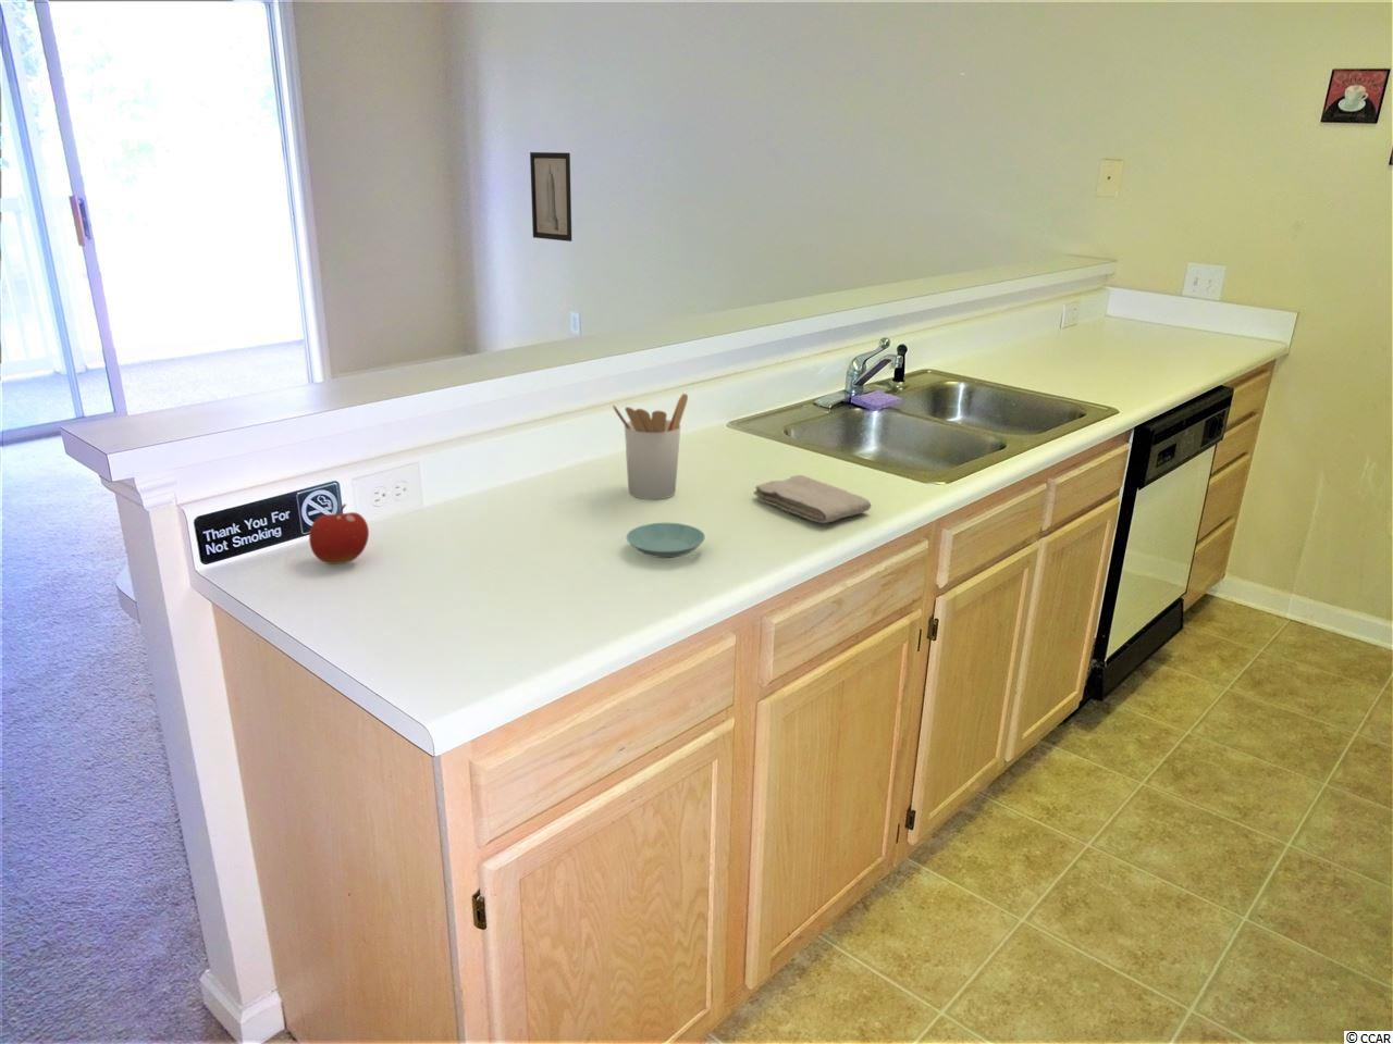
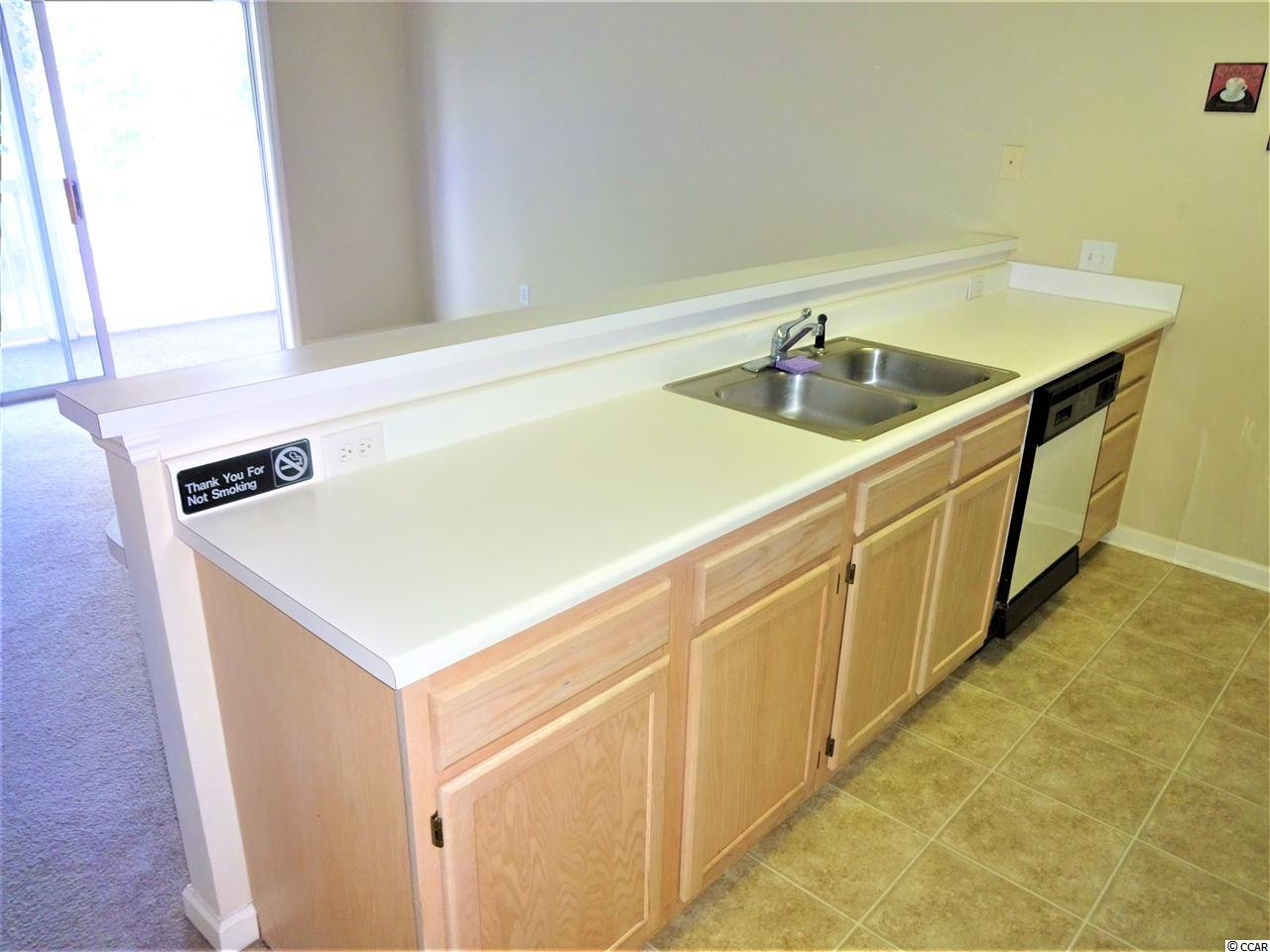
- fruit (338, 535)
- utensil holder (649, 446)
- washcloth (811, 497)
- wall art (551, 195)
- saucer (665, 543)
